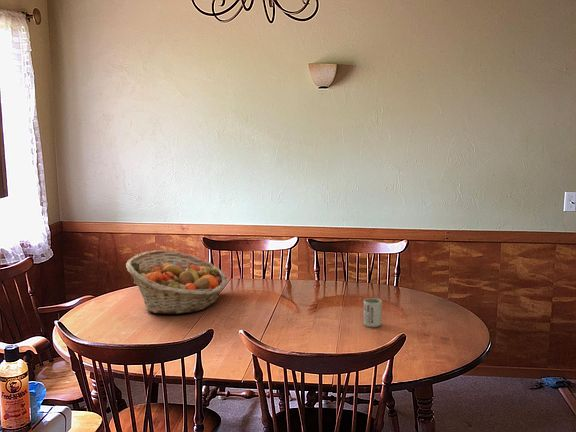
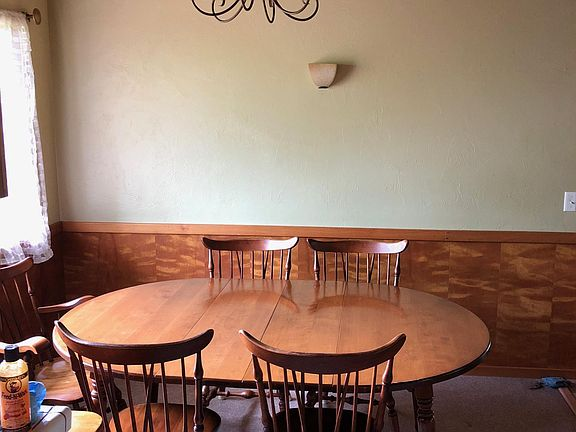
- cup (372, 312)
- fruit basket (177, 279)
